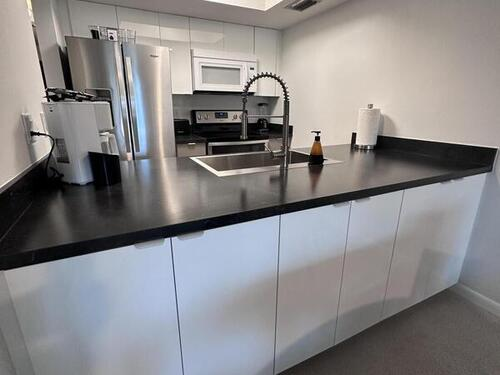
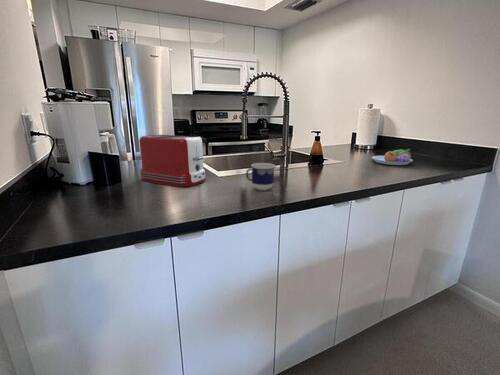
+ toaster (171, 158)
+ fruit bowl (393, 155)
+ cup (259, 177)
